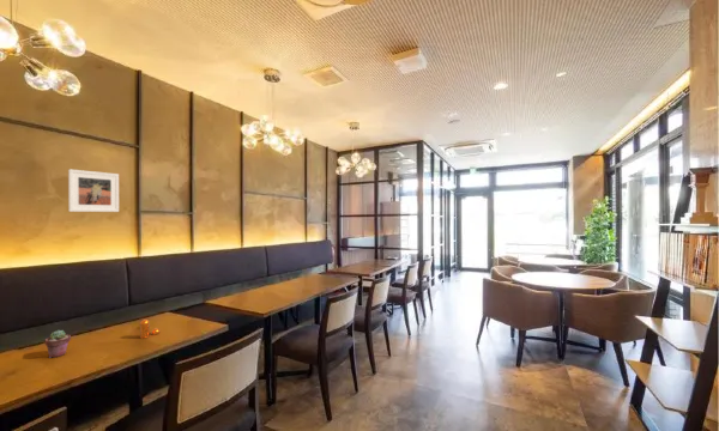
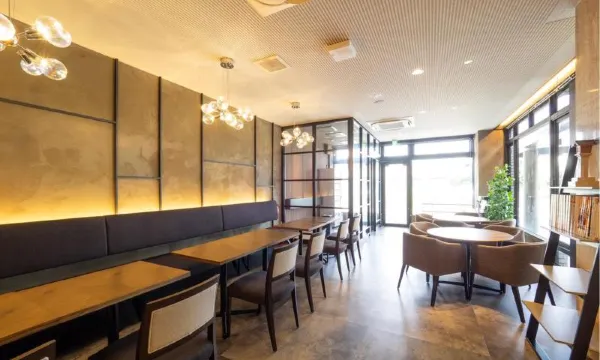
- pepper shaker (149, 326)
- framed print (95, 192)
- potted succulent (58, 342)
